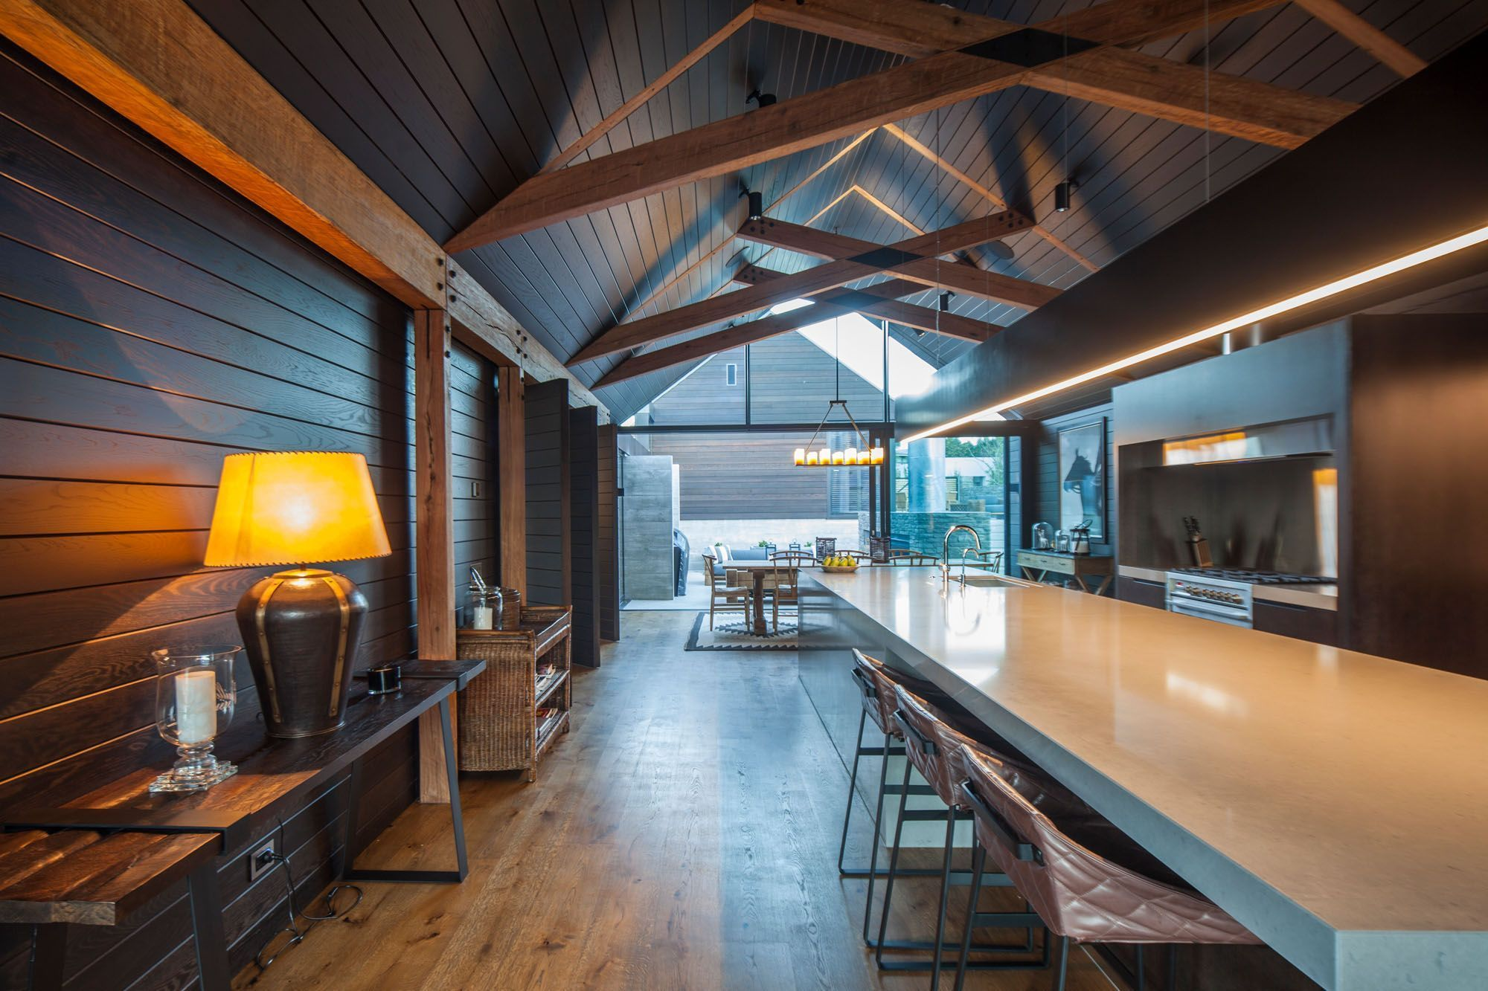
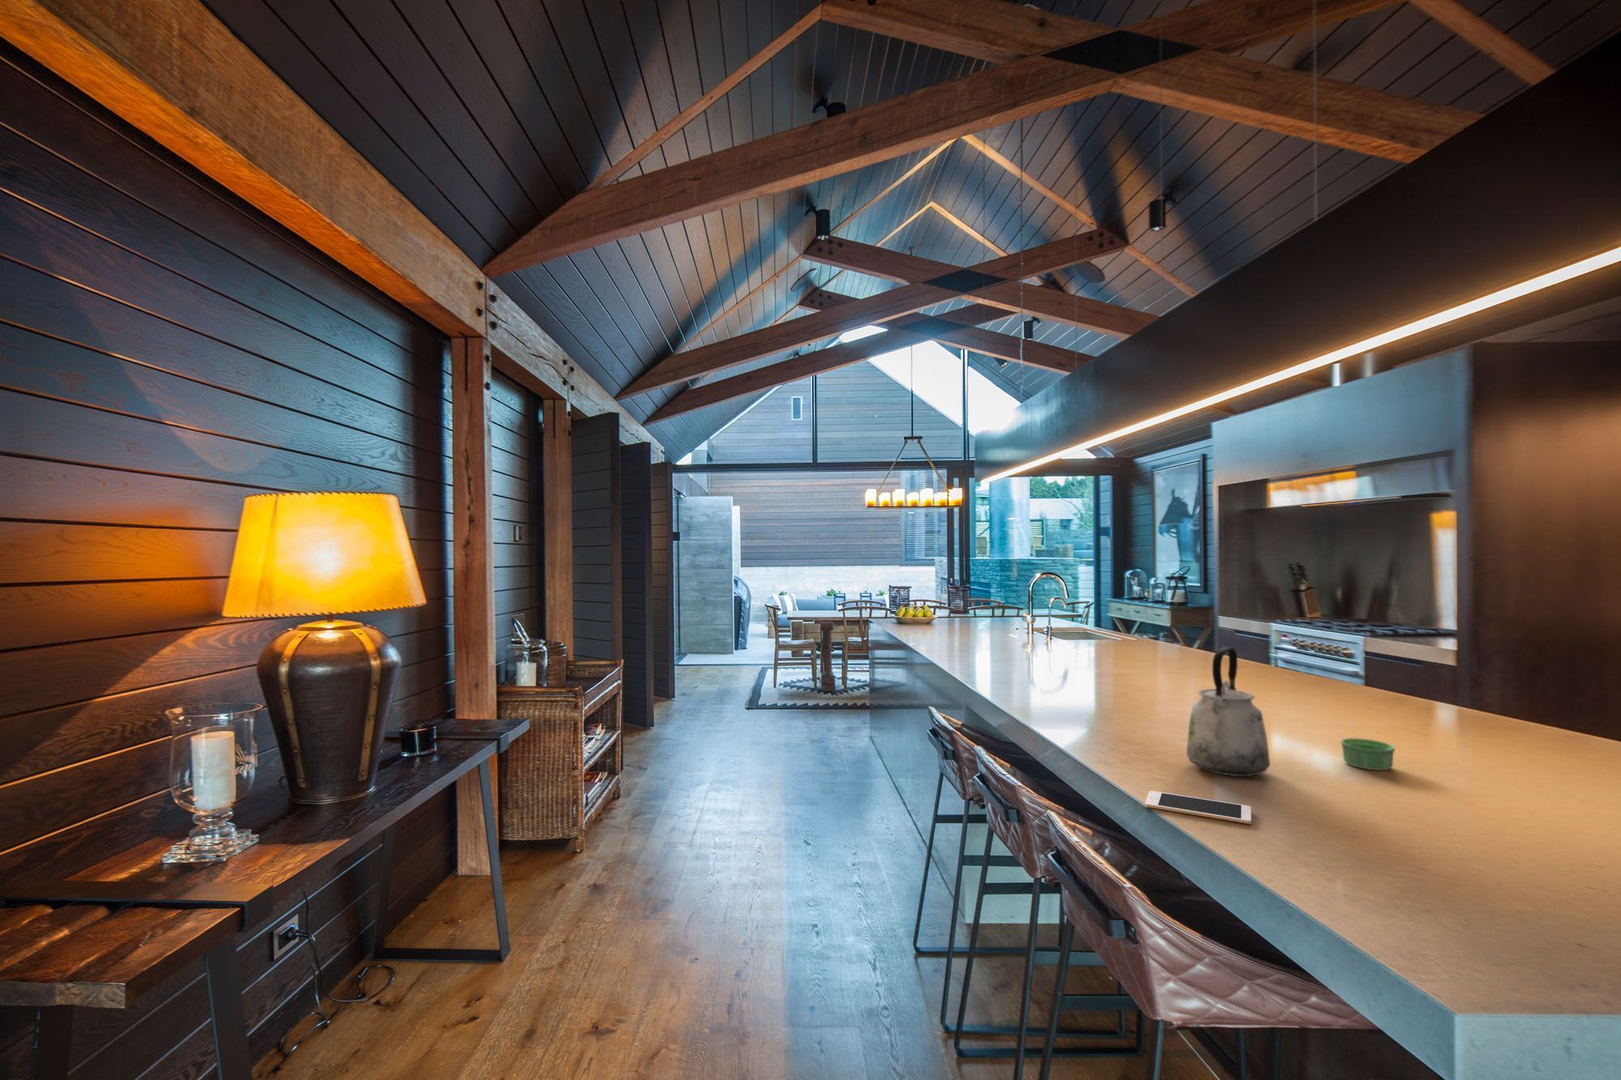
+ kettle (1229, 705)
+ cell phone (1197, 806)
+ ramekin (1368, 755)
